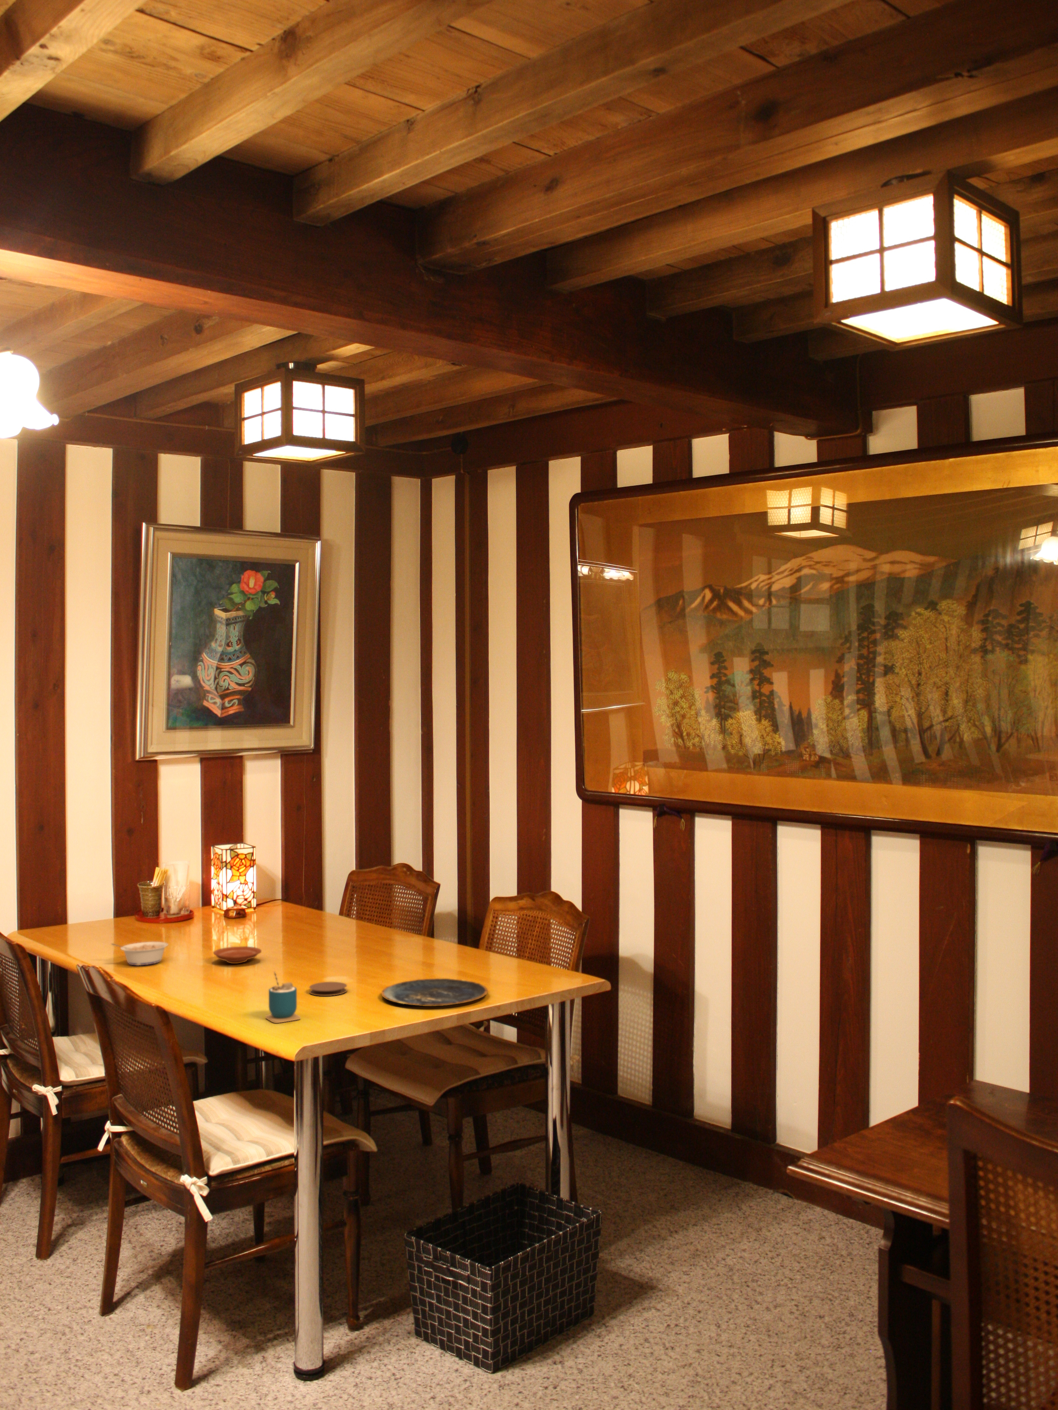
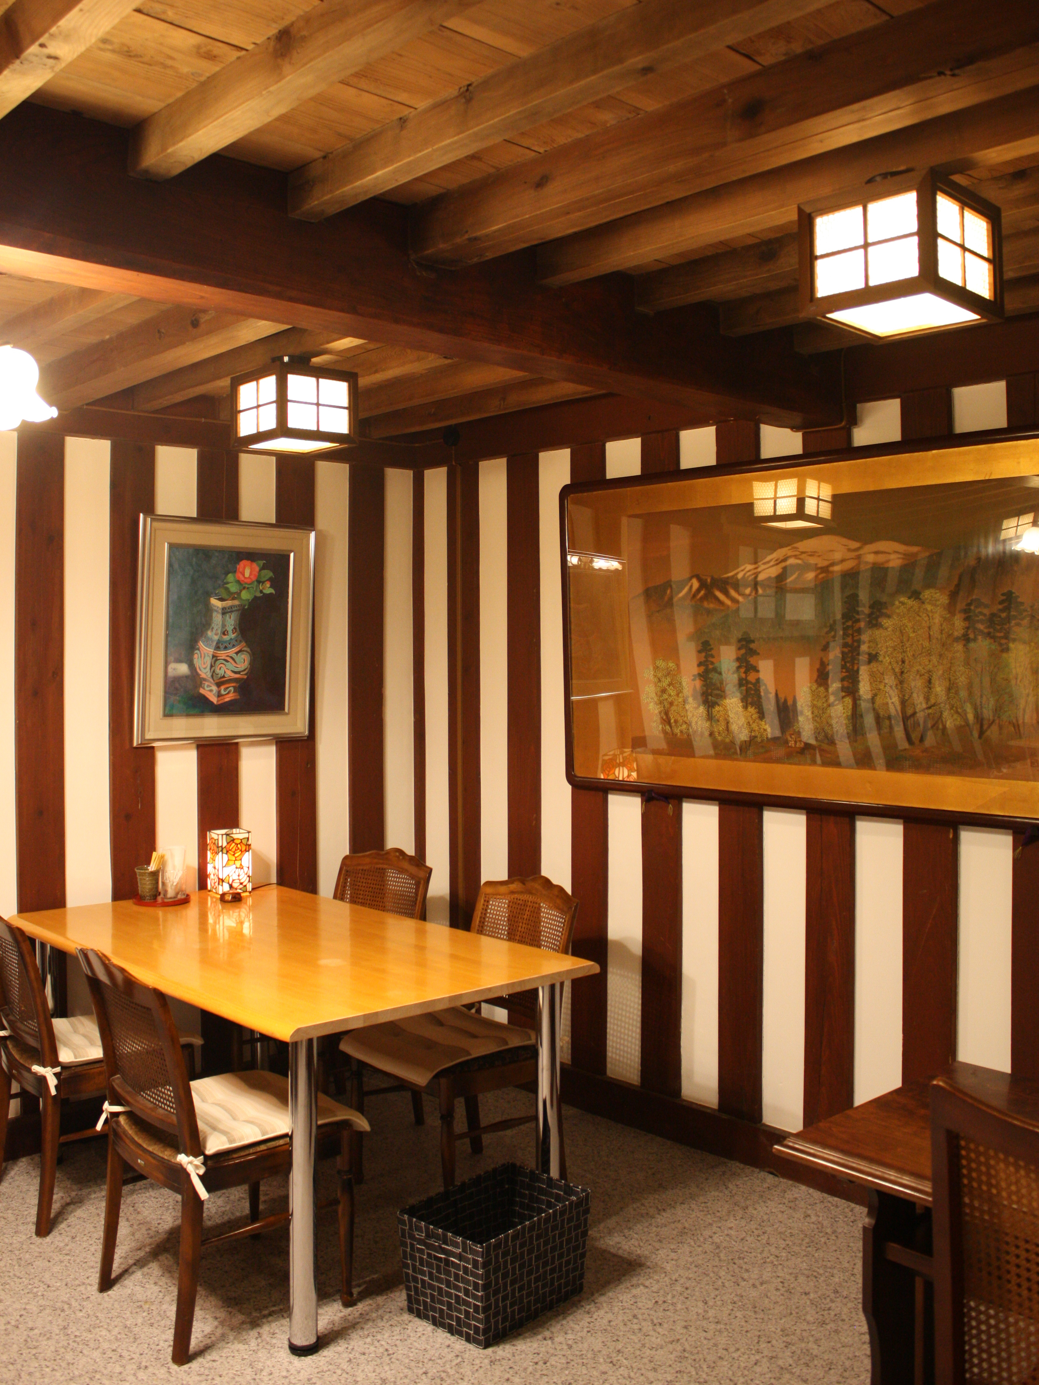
- plate (238, 956)
- coaster (328, 989)
- cup (282, 993)
- legume (142, 952)
- plate (435, 993)
